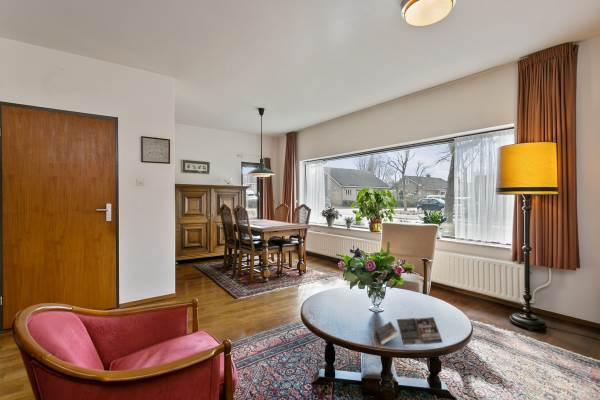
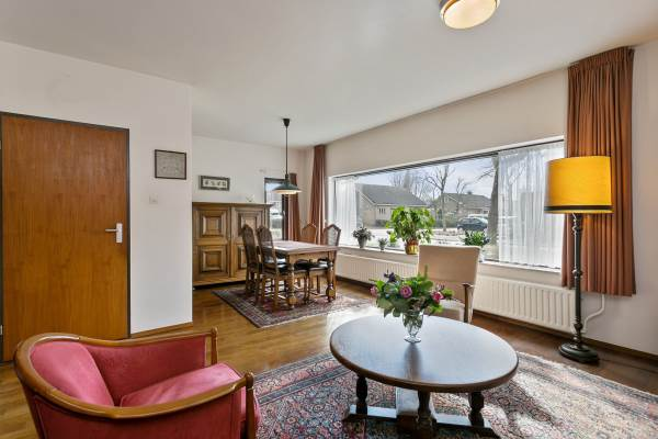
- paperback book (407, 329)
